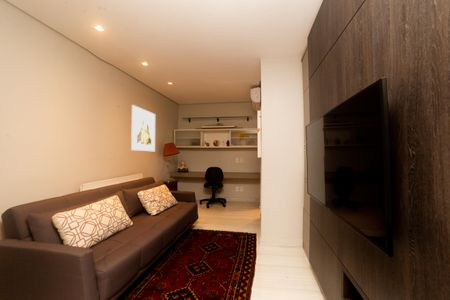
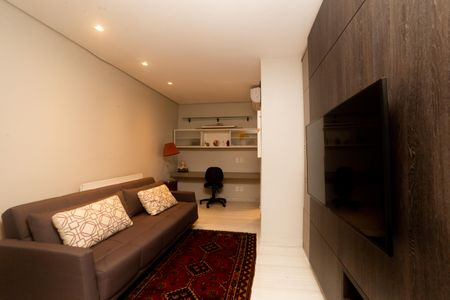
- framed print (144, 130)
